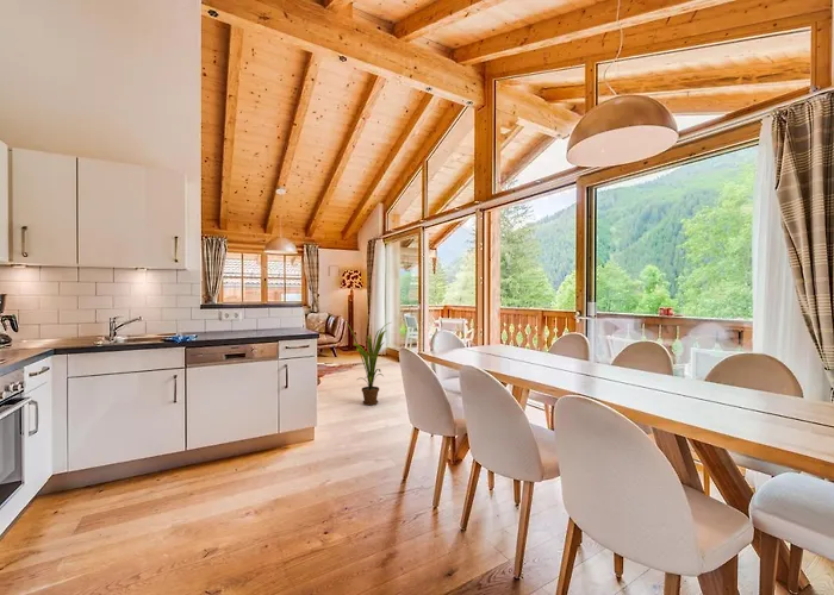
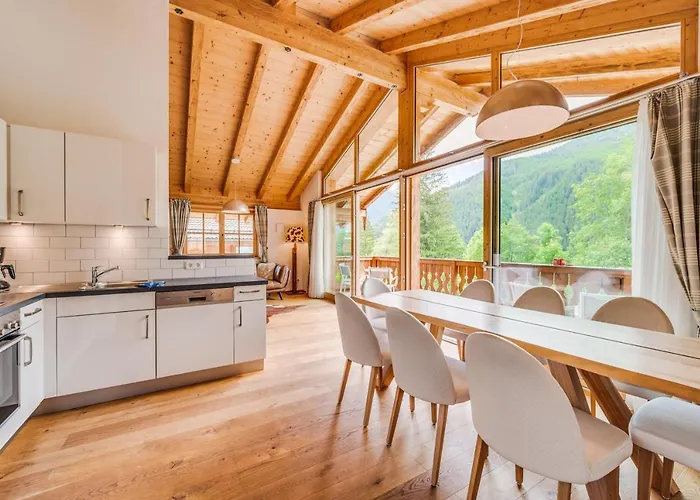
- house plant (374, 362)
